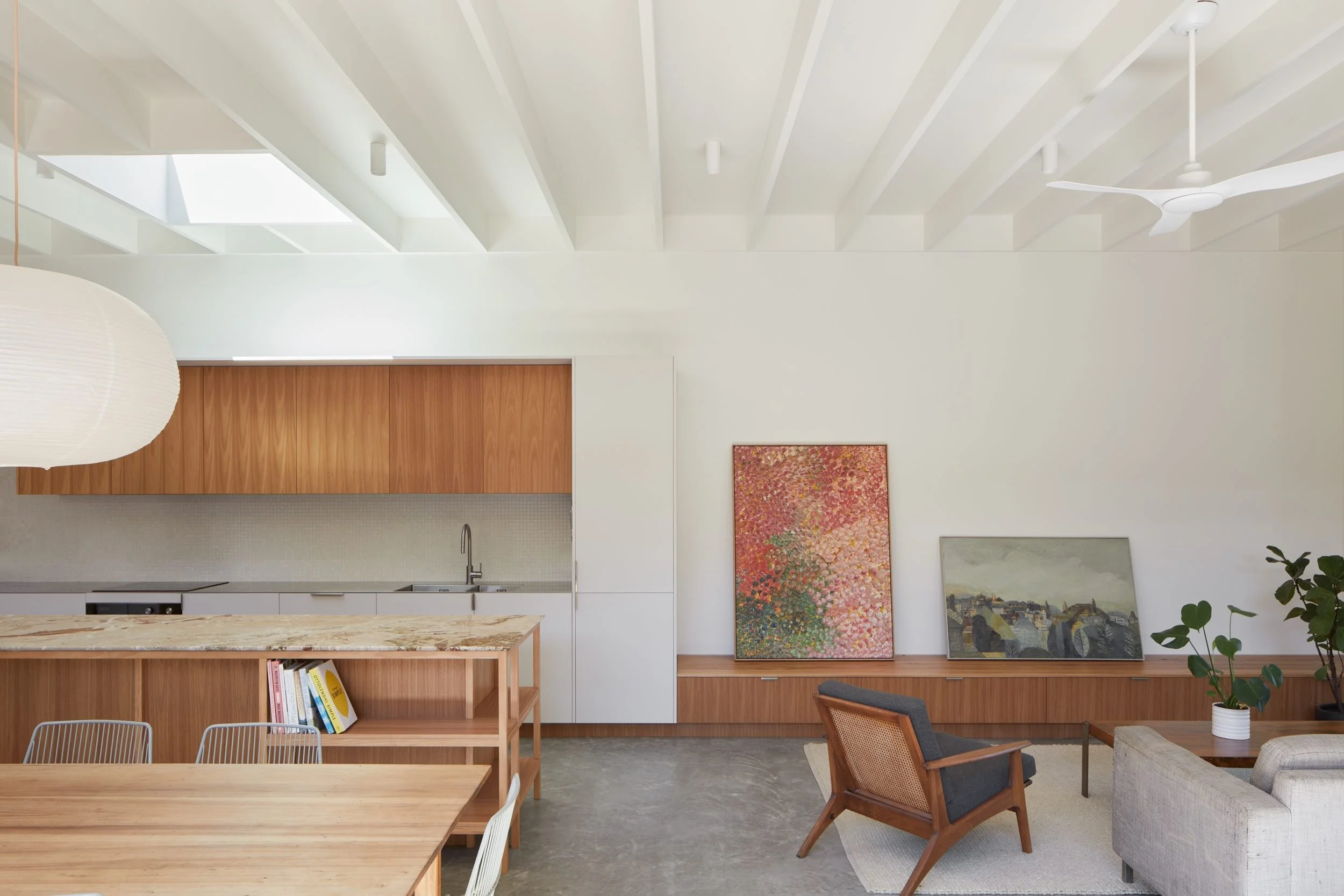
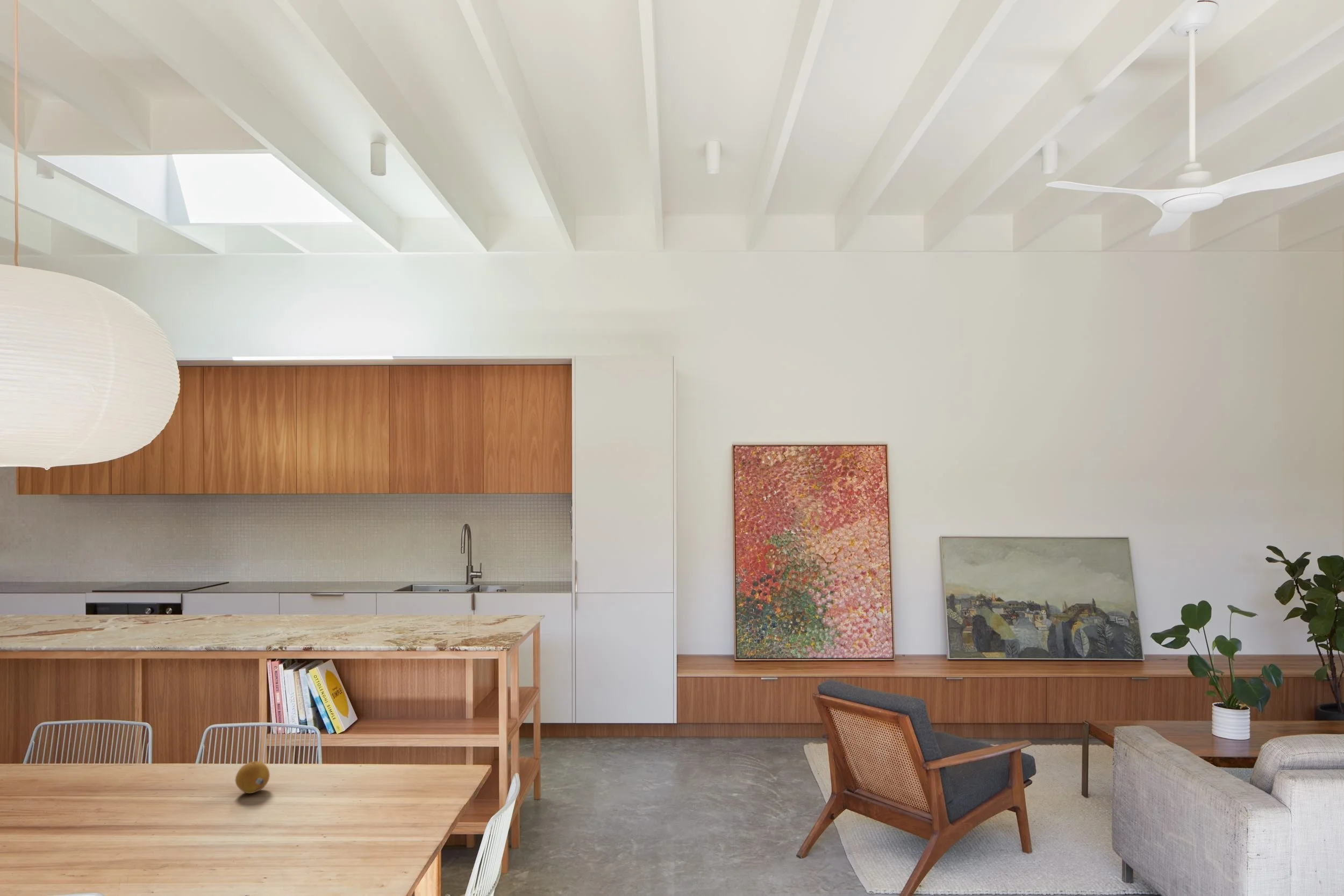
+ fruit (252, 777)
